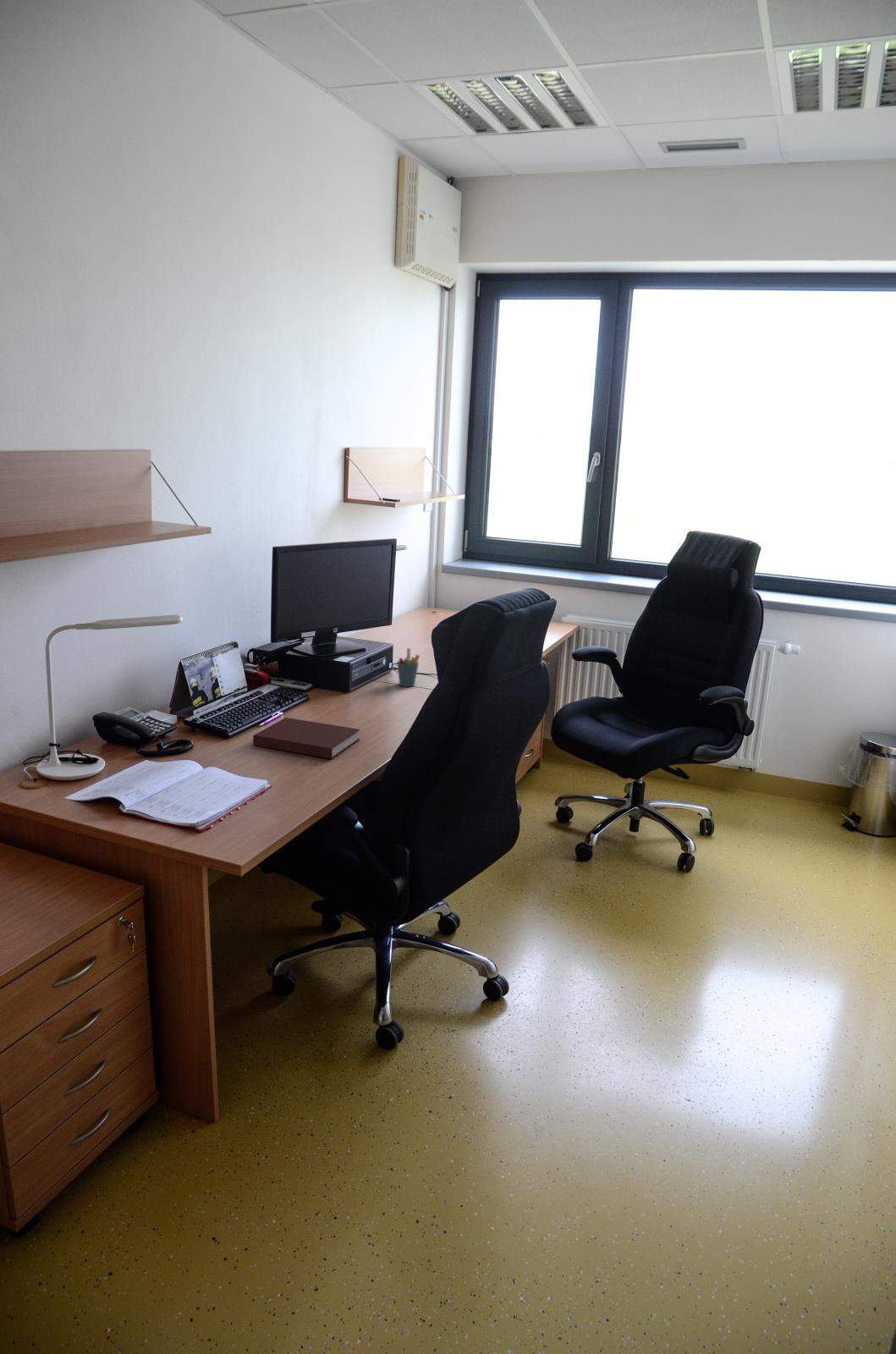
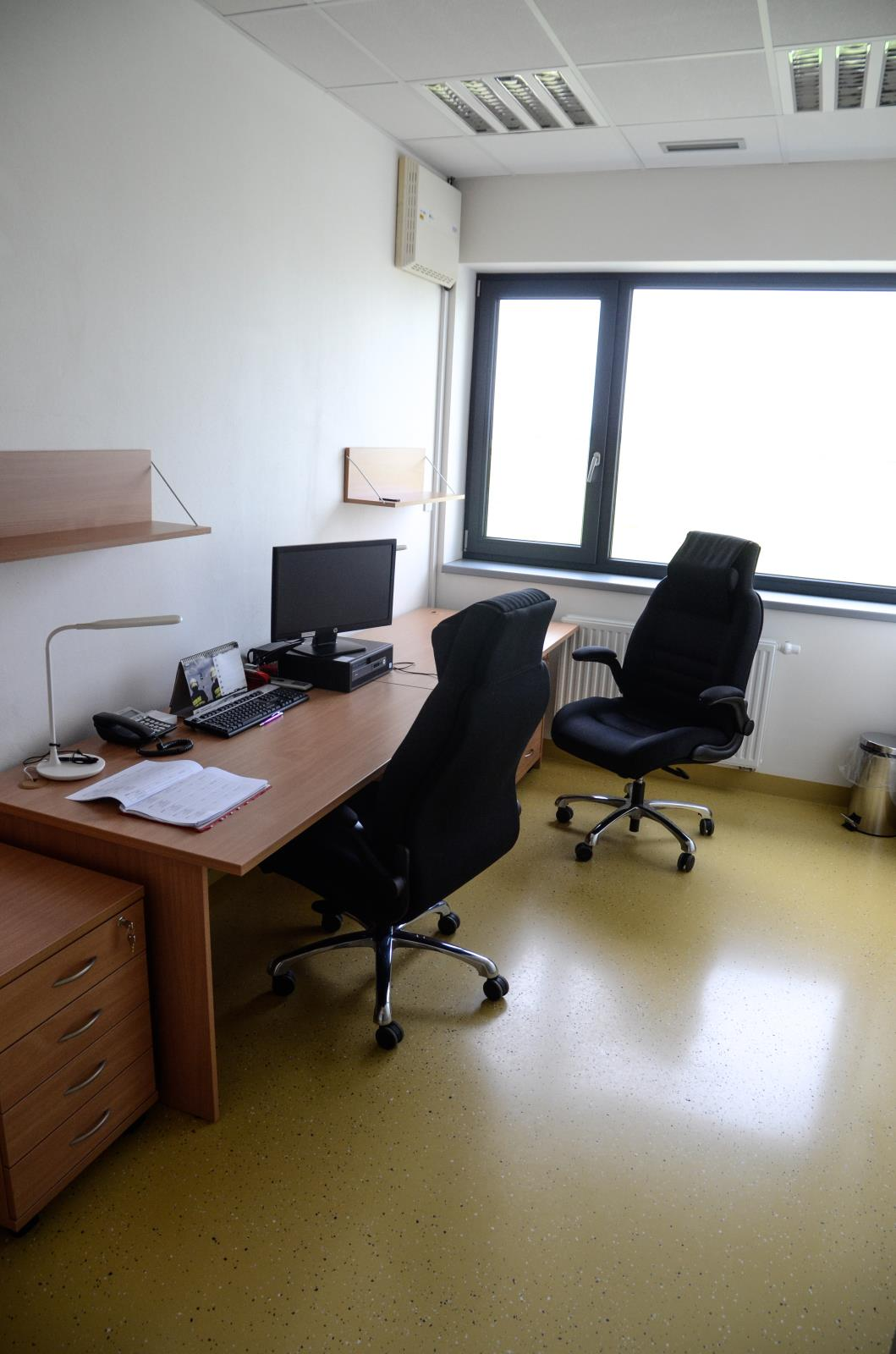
- notebook (307, 737)
- pen holder (408, 668)
